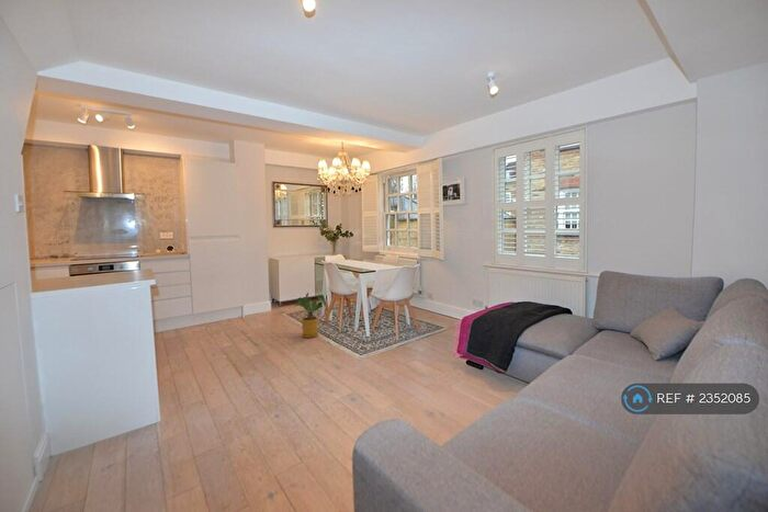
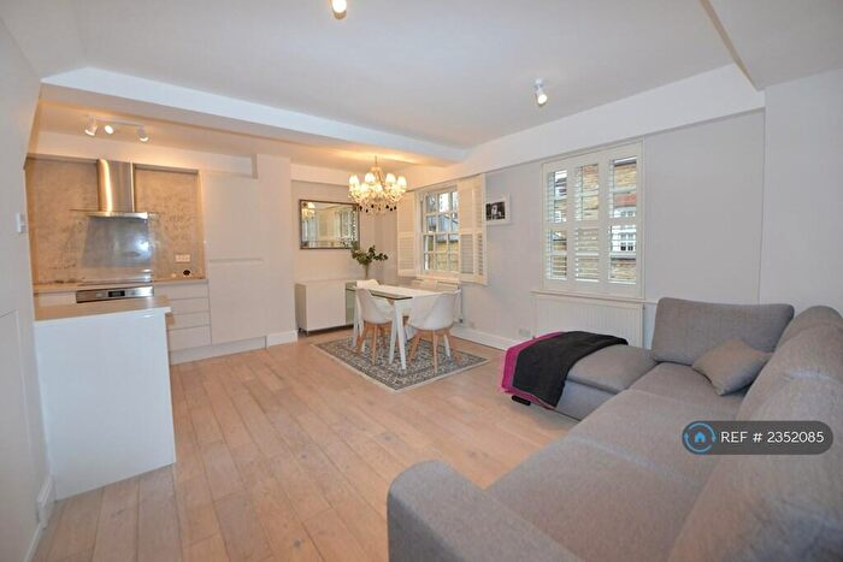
- house plant (310, 314)
